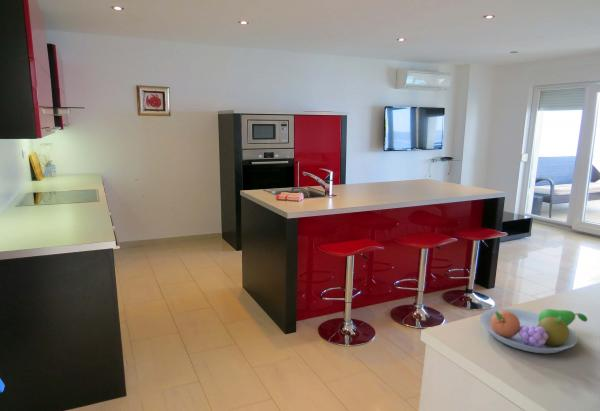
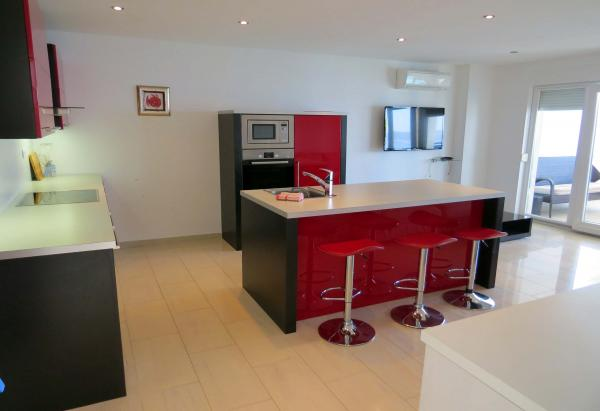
- fruit bowl (531, 320)
